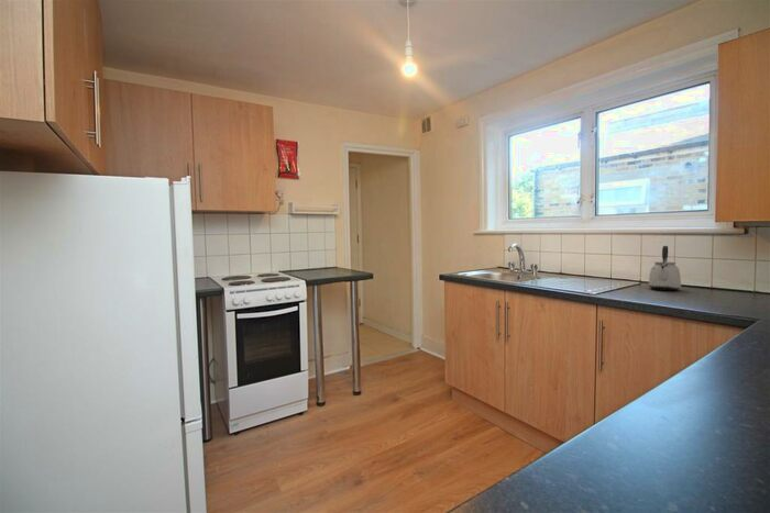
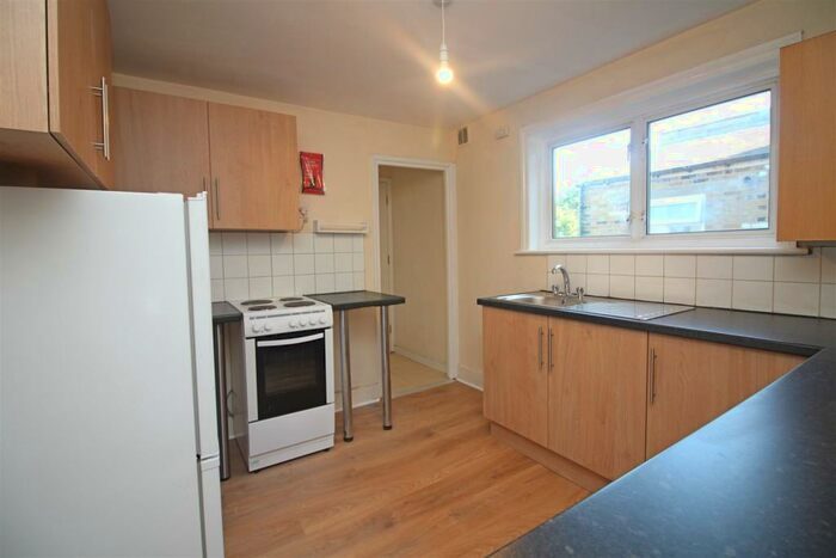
- kettle (663, 268)
